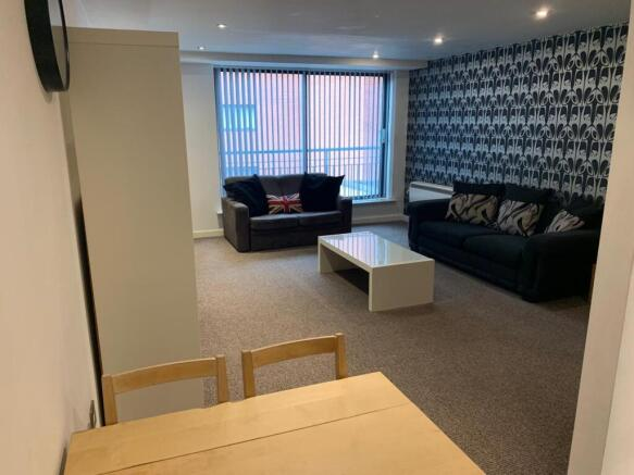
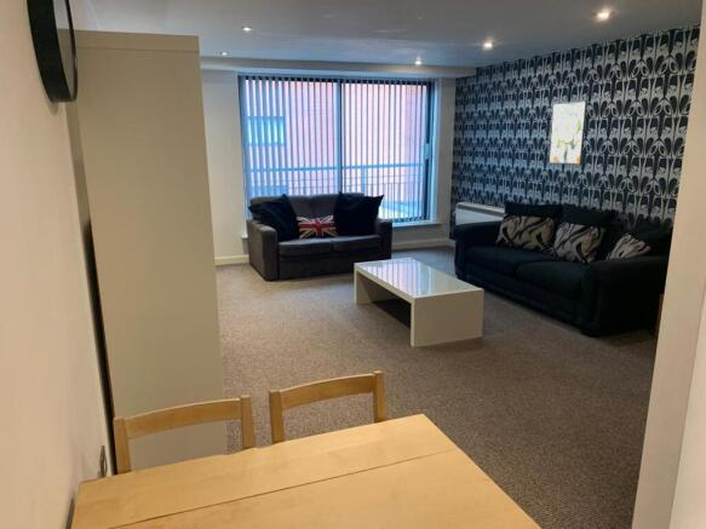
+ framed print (567, 133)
